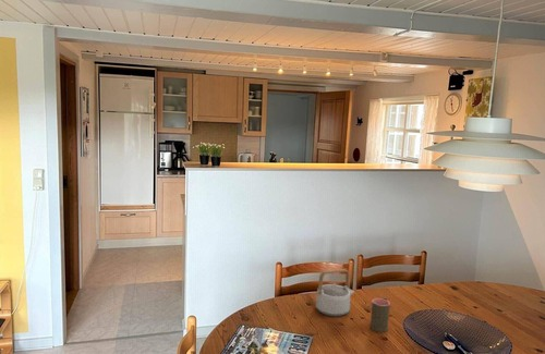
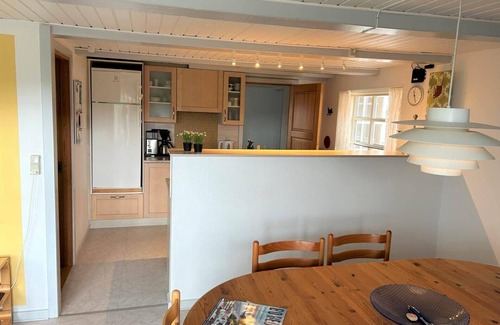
- cup (379, 315)
- teapot (336, 290)
